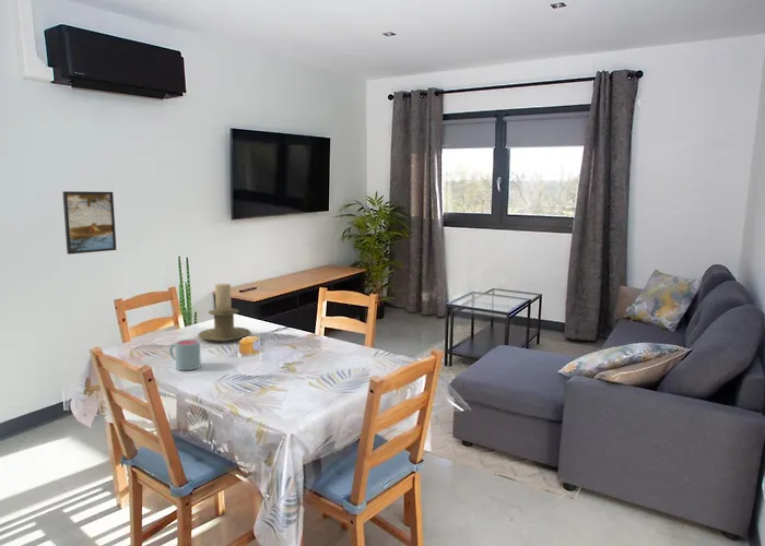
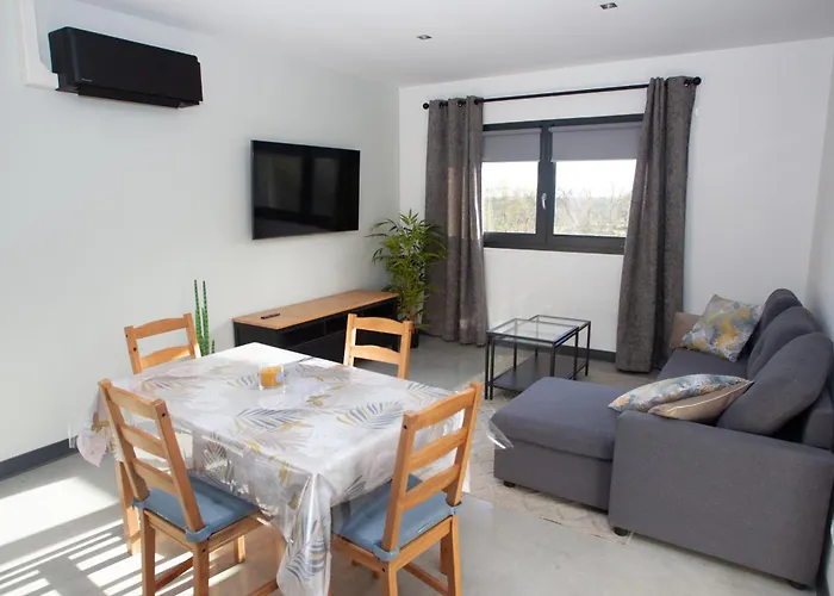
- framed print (91, 222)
- candle holder (223, 310)
- mug (183, 353)
